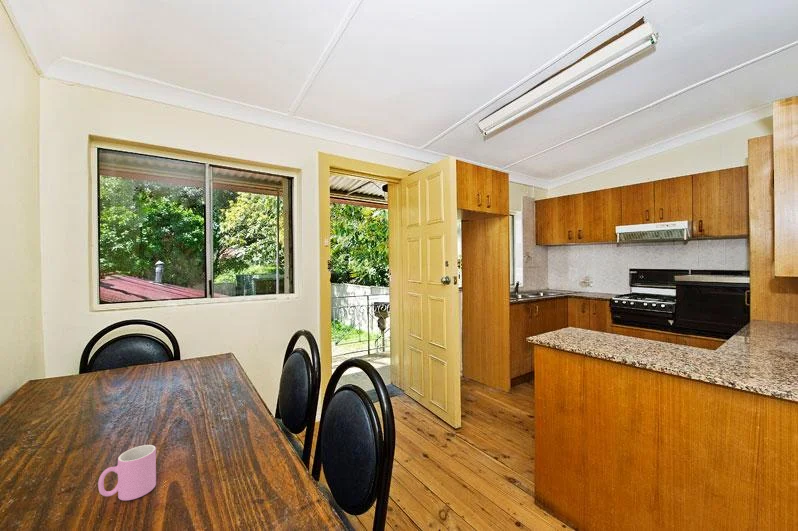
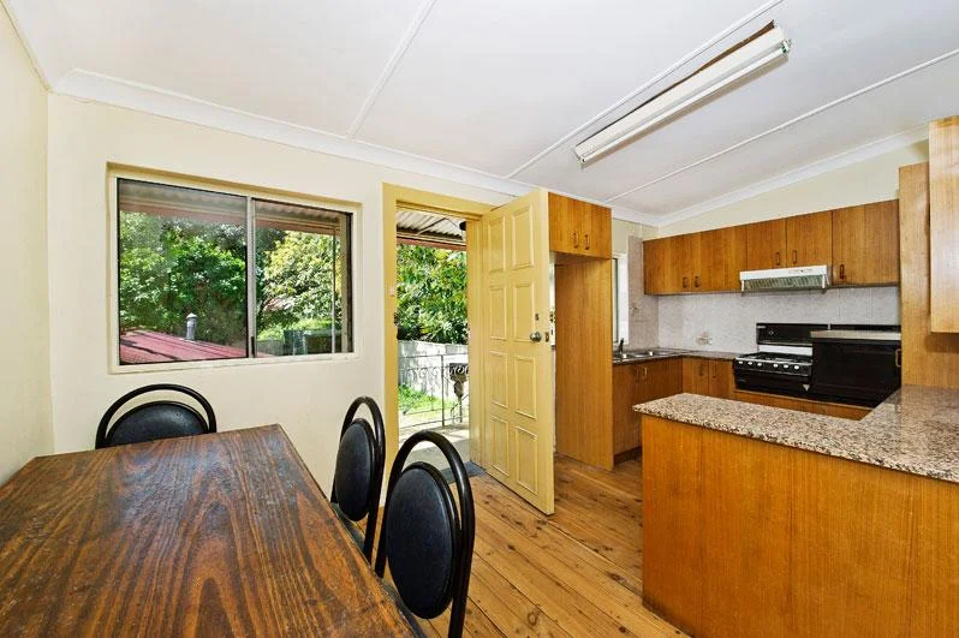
- cup (128, 475)
